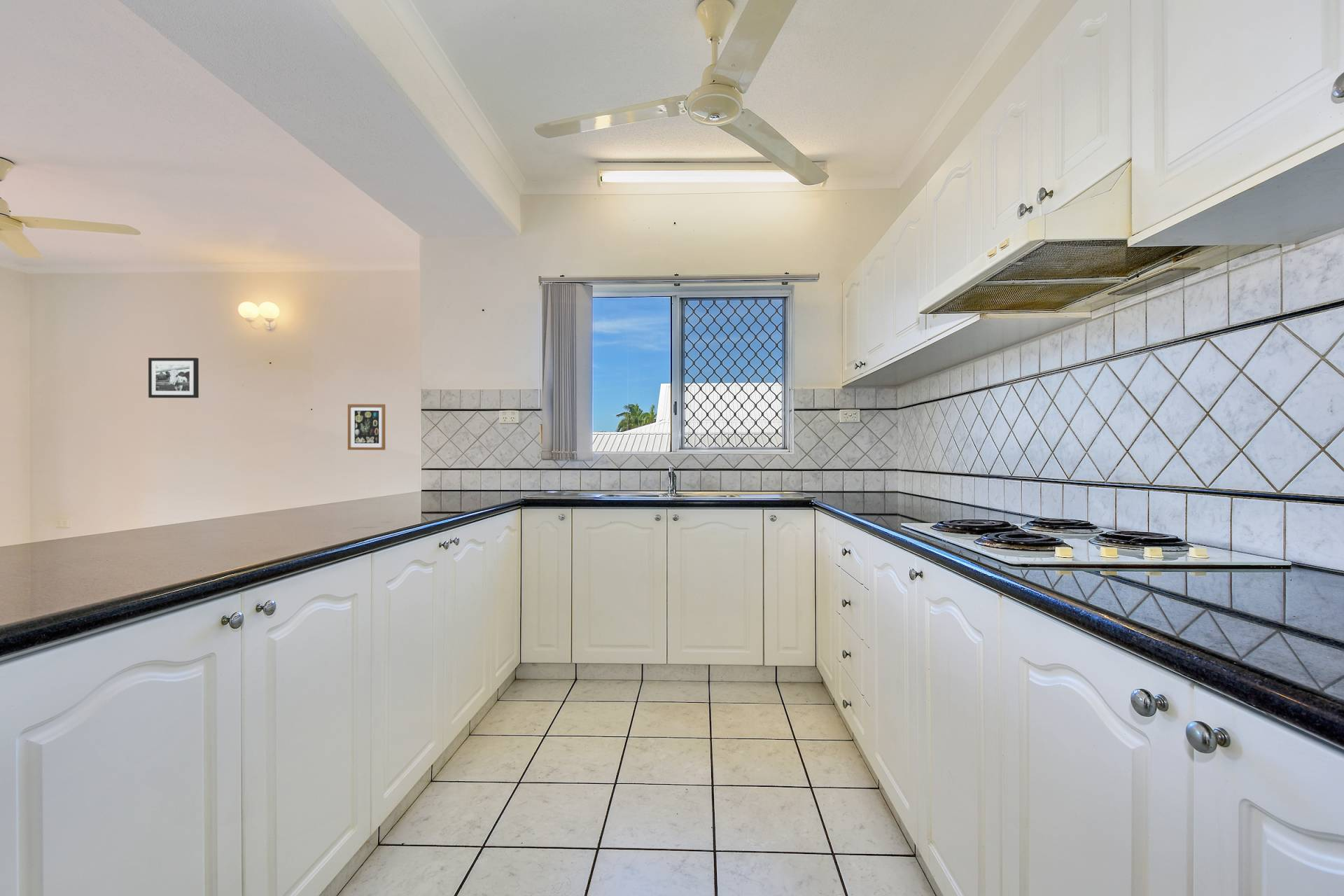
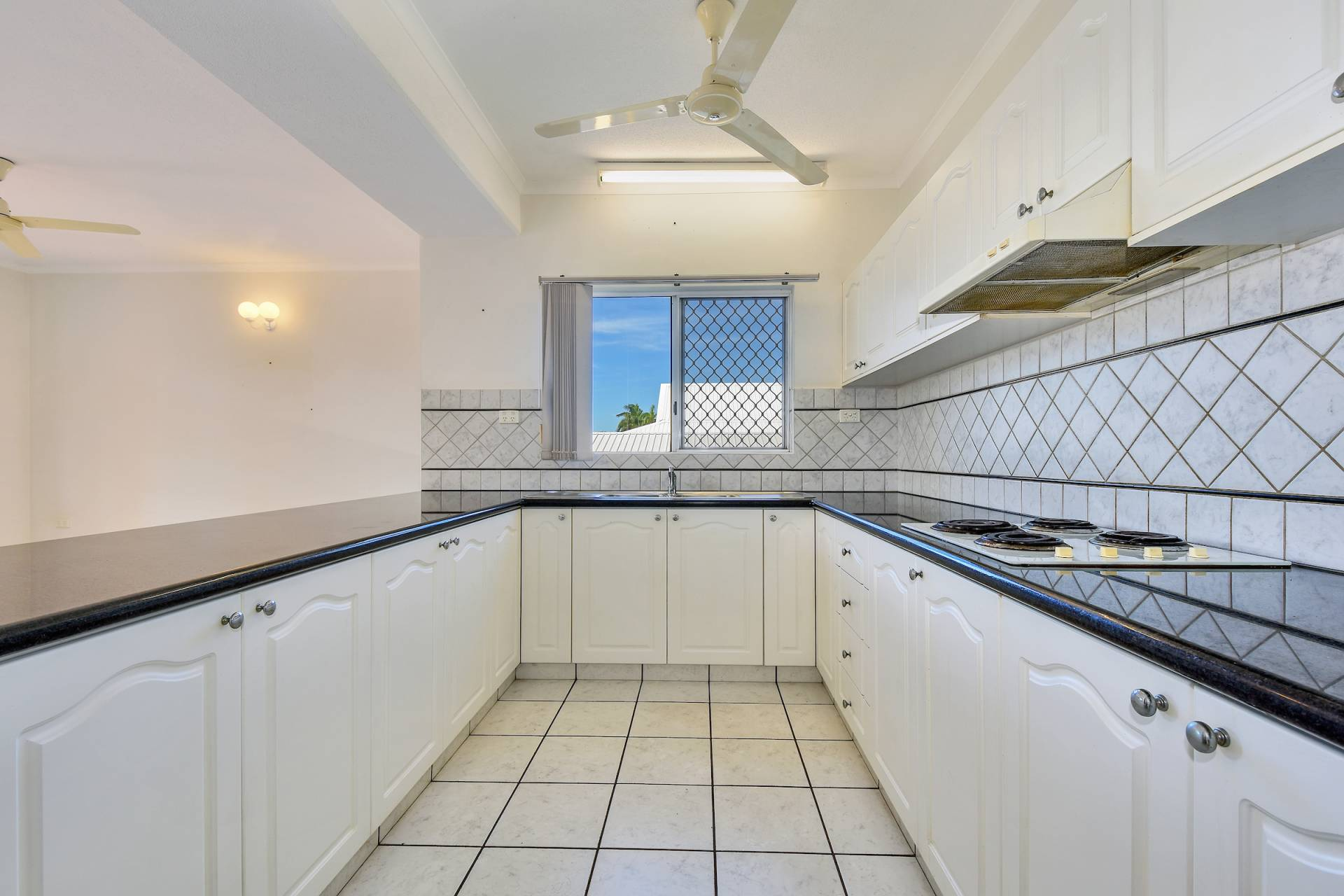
- picture frame (173, 377)
- wall art (366, 427)
